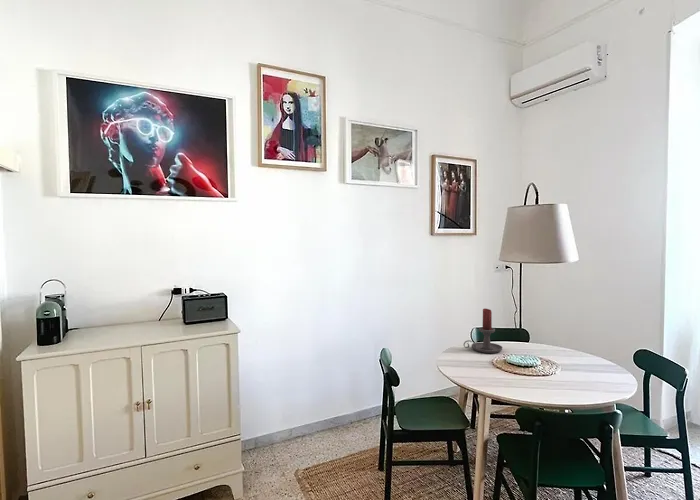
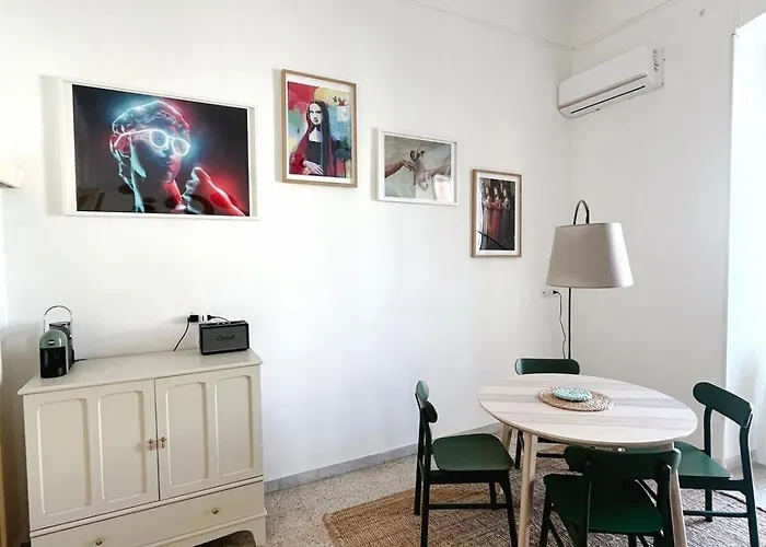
- candle holder (482, 329)
